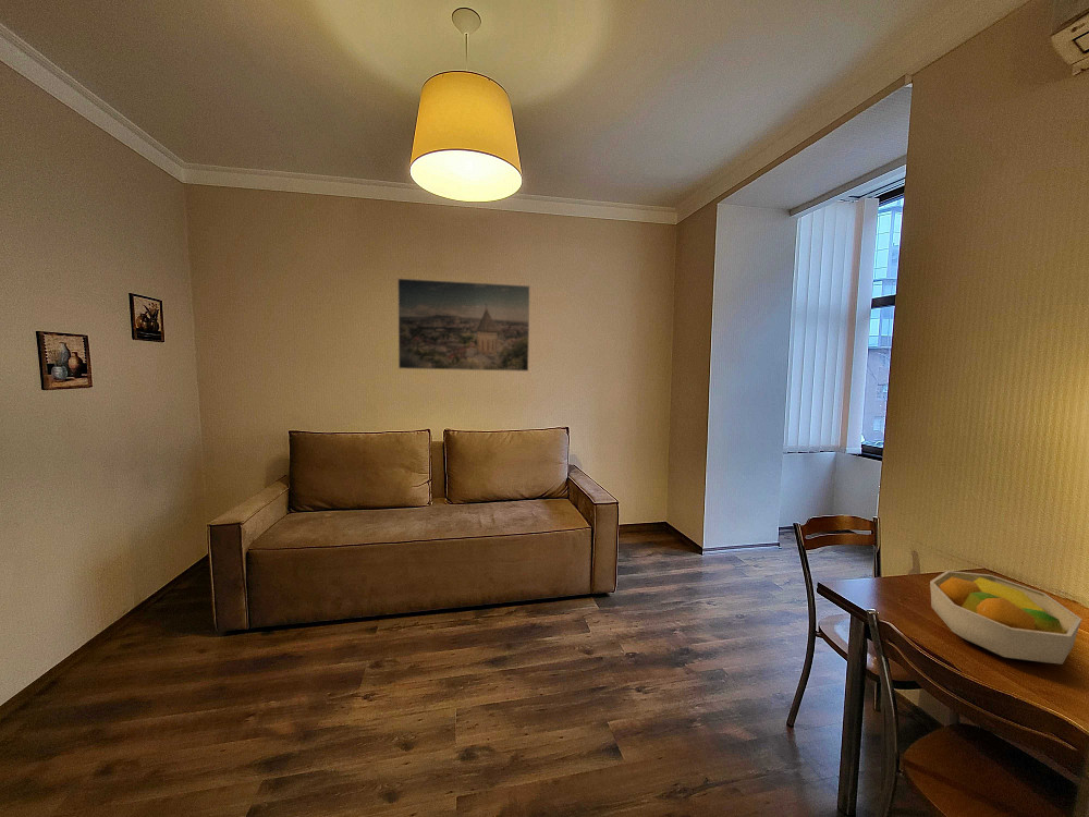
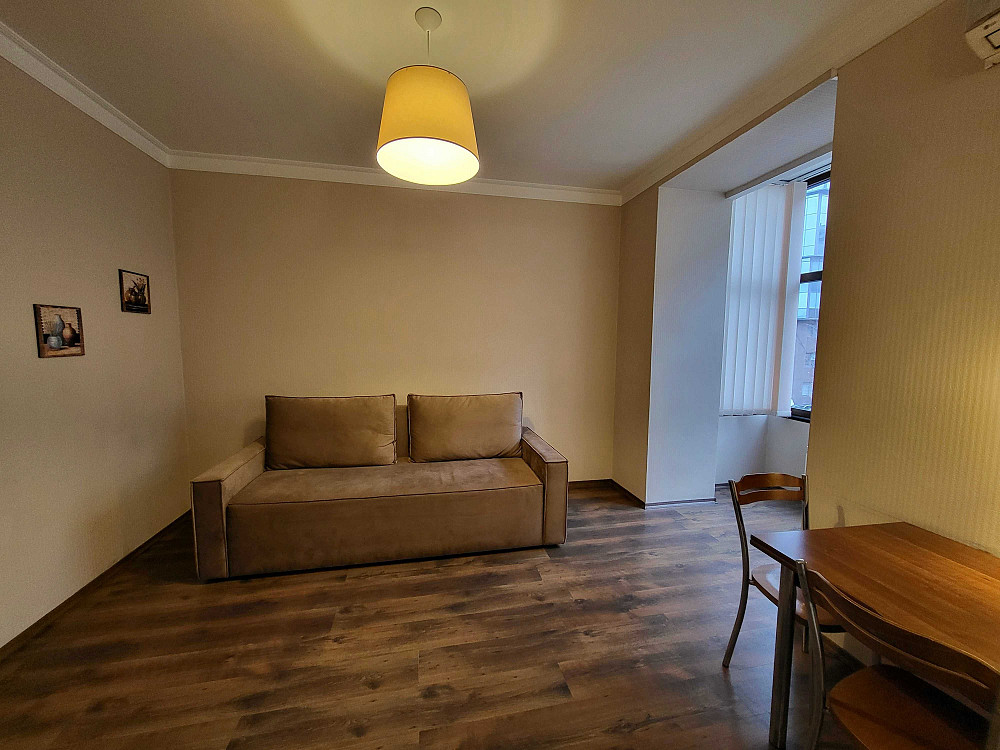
- fruit bowl (999, 608)
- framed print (465, 326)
